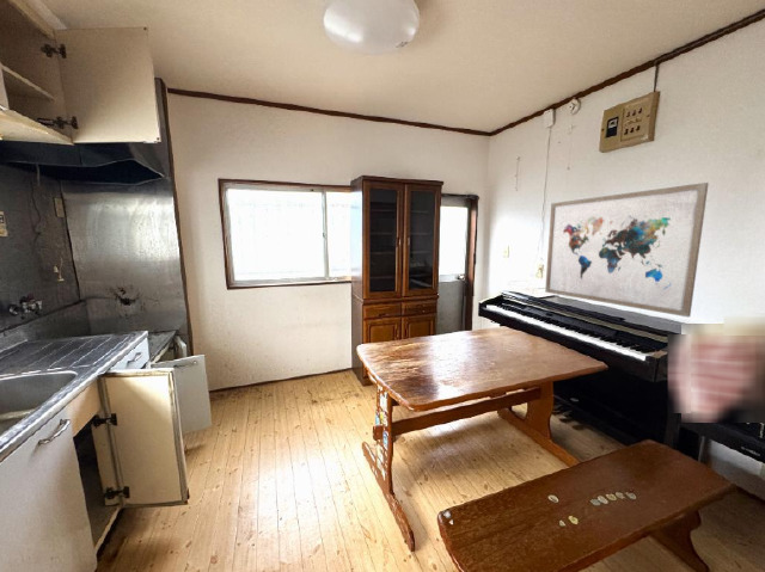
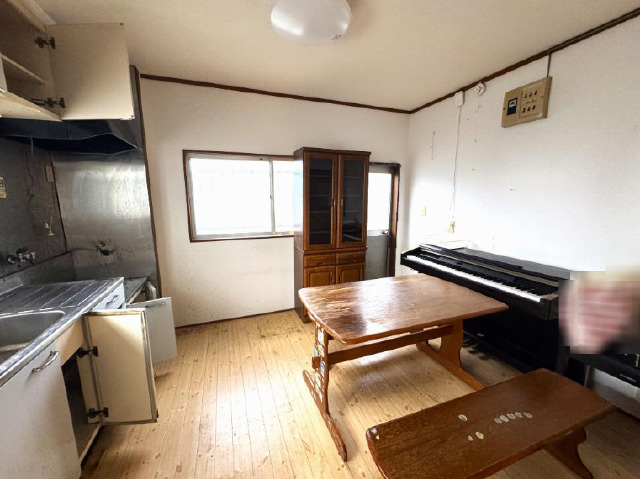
- wall art (607, 250)
